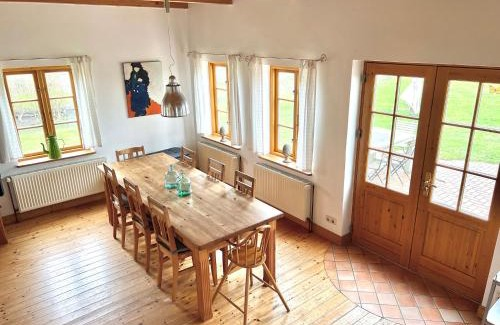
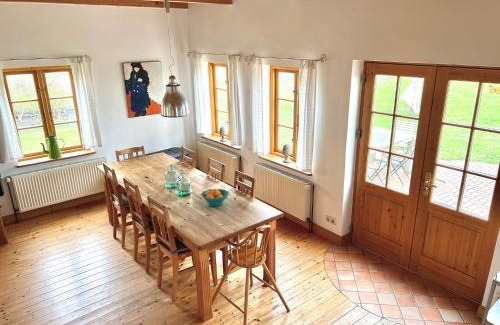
+ fruit bowl (215, 196)
